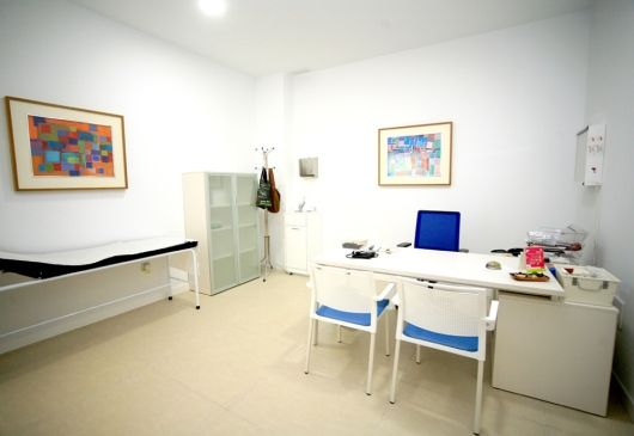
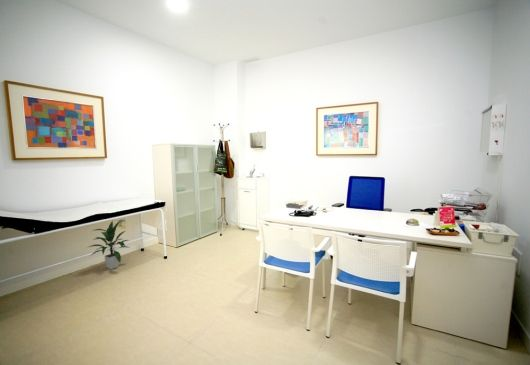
+ indoor plant (110, 244)
